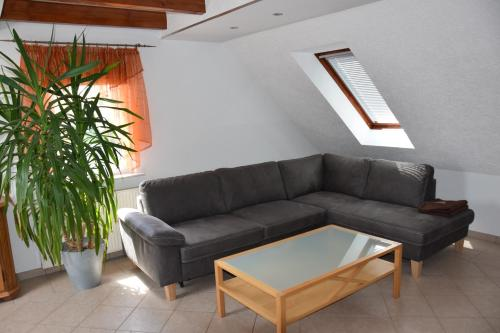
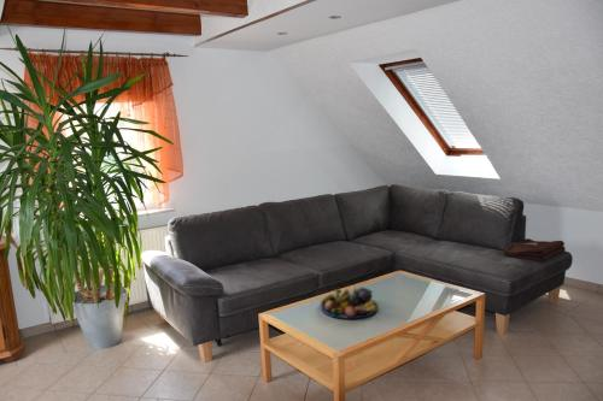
+ fruit bowl (349, 297)
